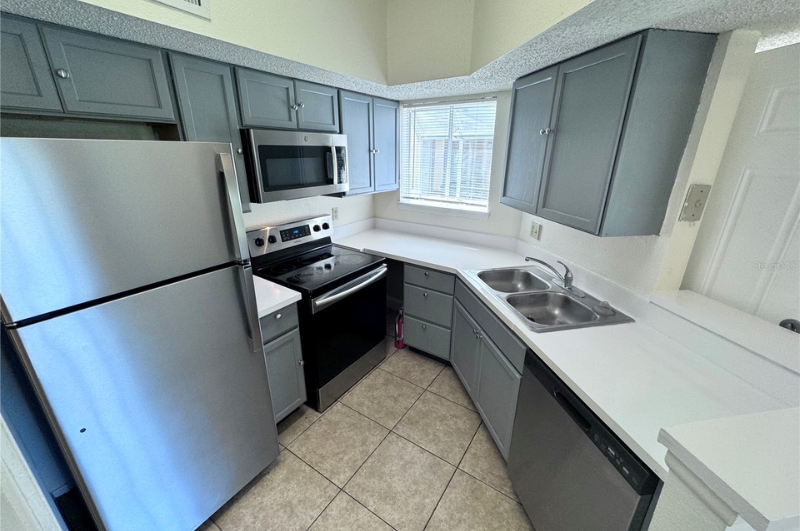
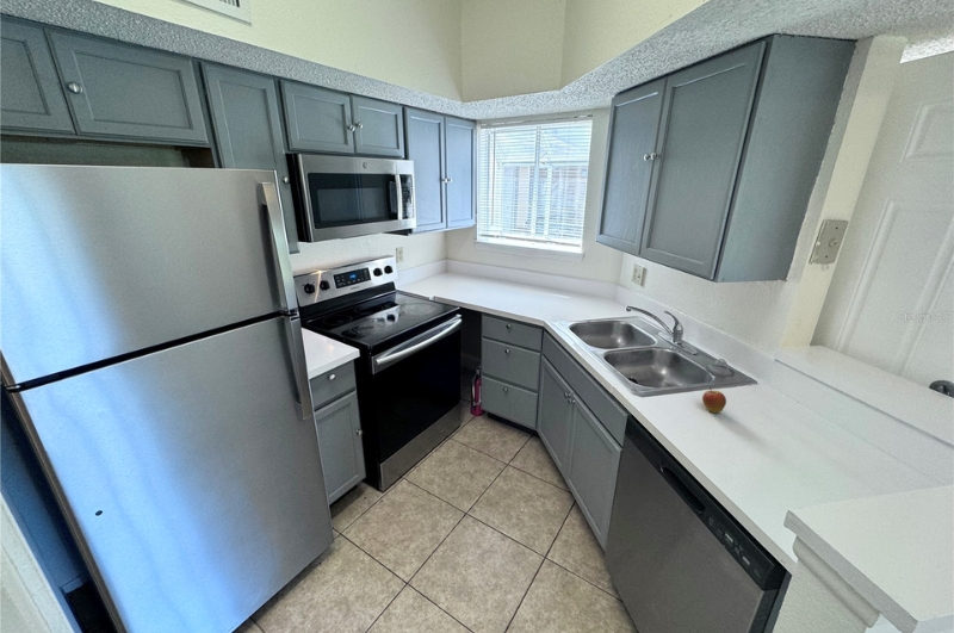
+ fruit (713, 399)
